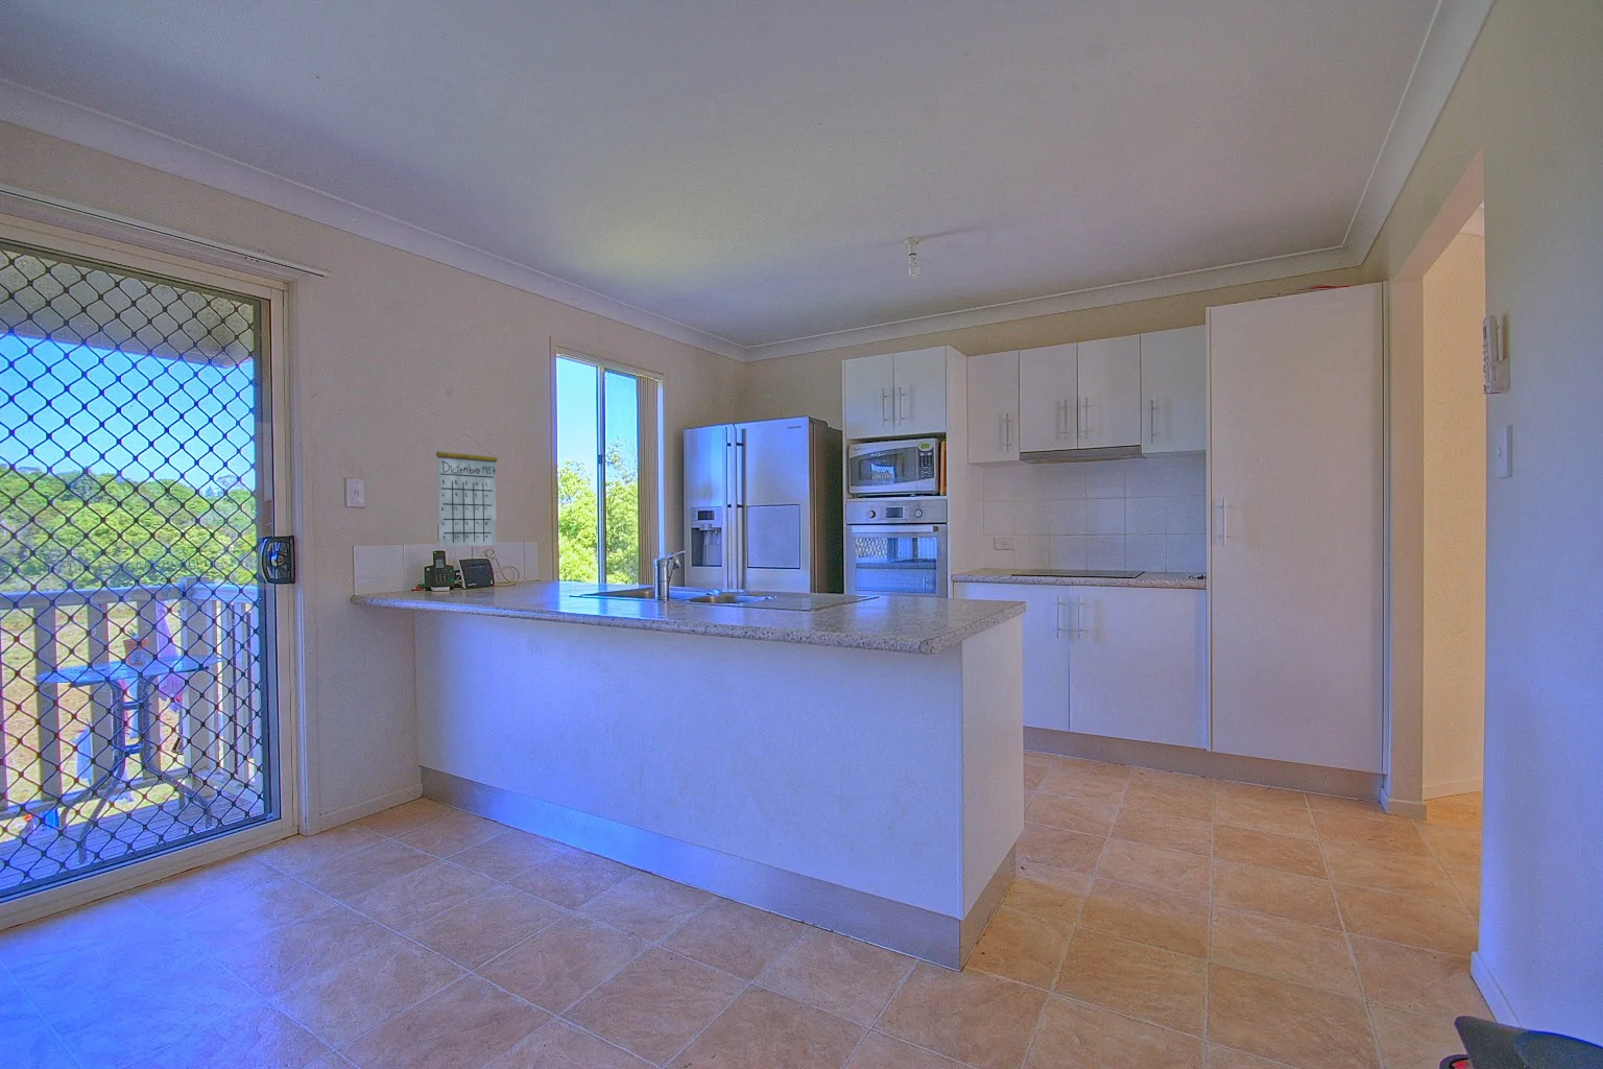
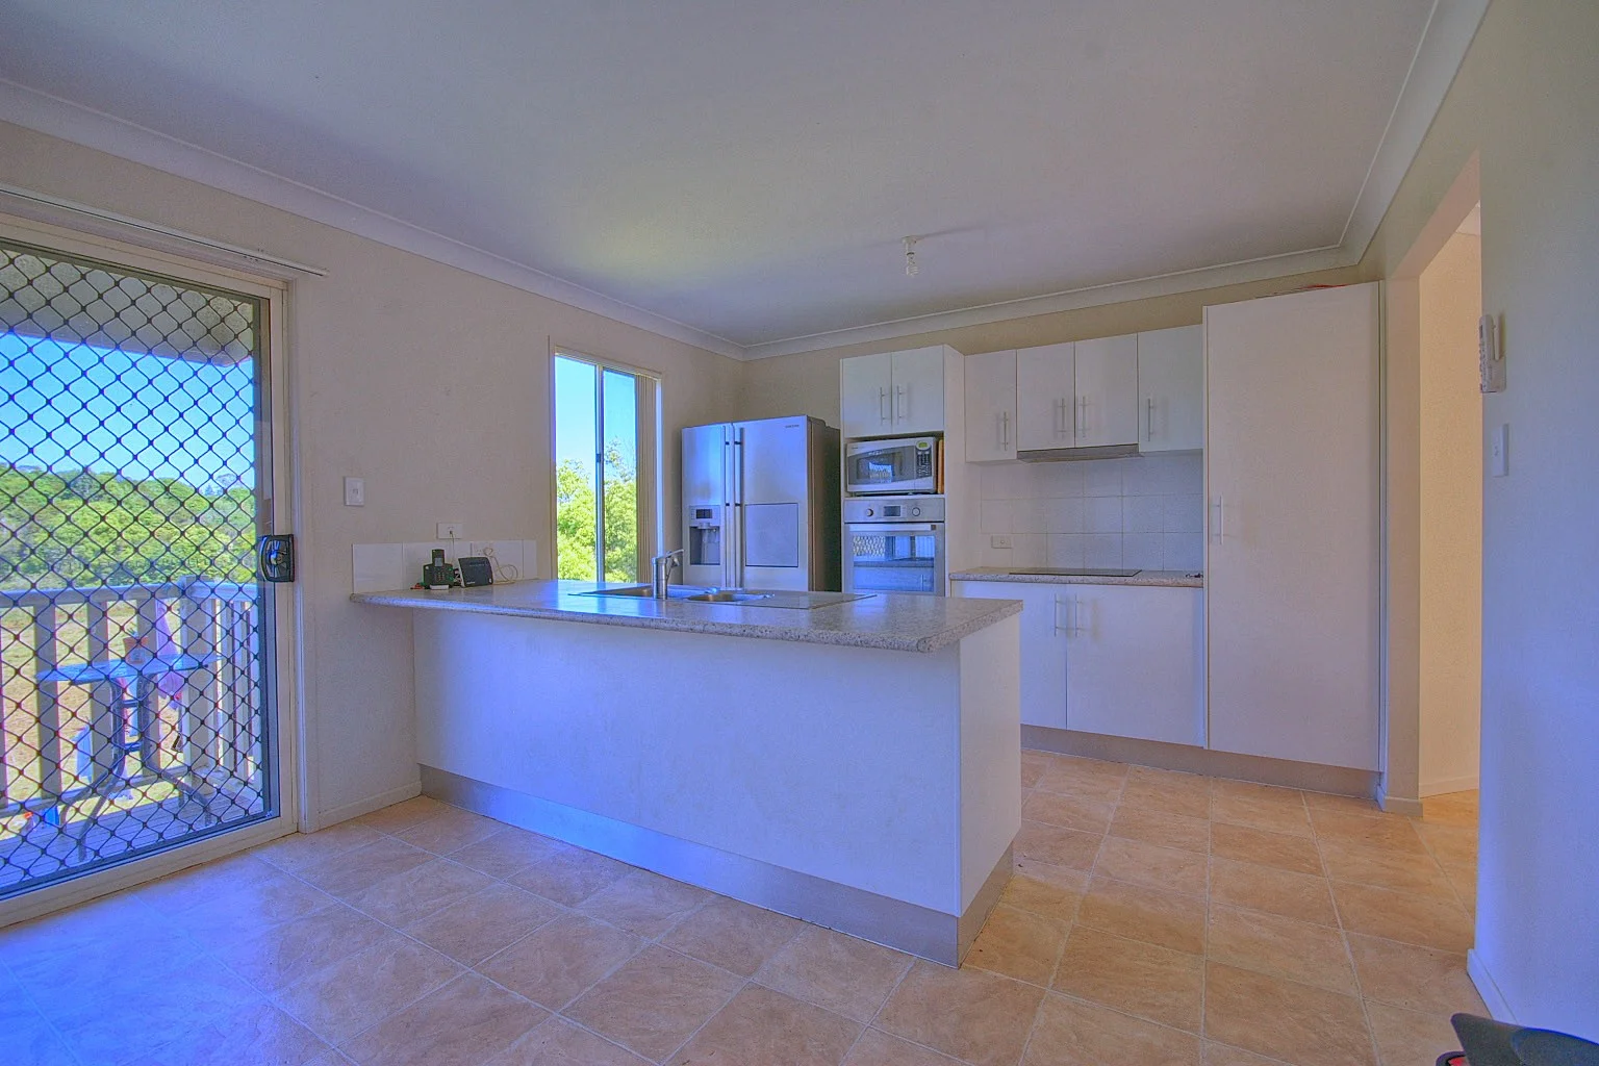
- calendar (468, 489)
